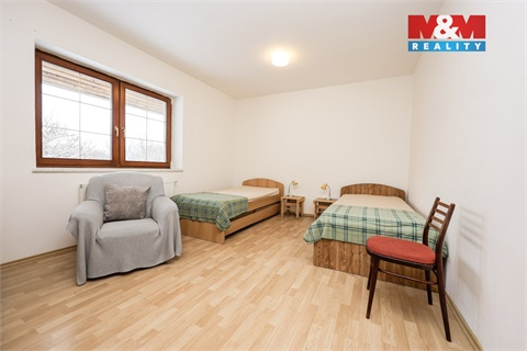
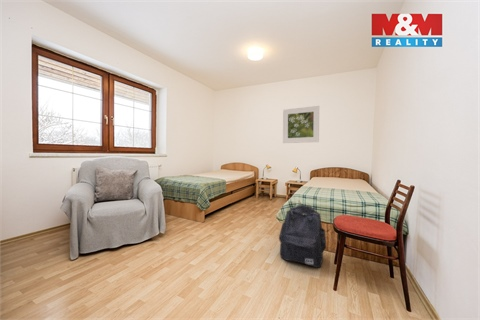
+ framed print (300, 125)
+ backpack (302, 231)
